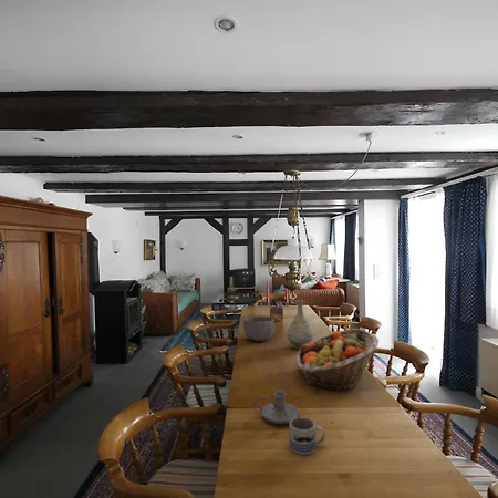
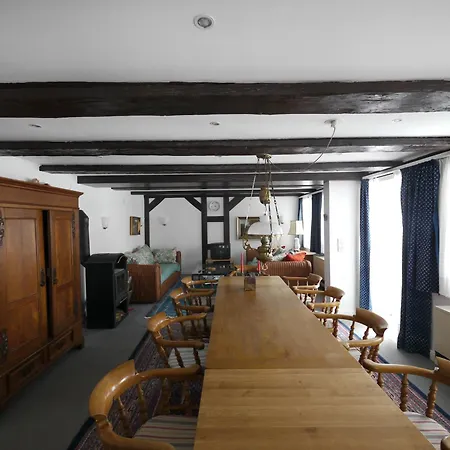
- candle holder (276, 405)
- bowl (259, 329)
- fruit basket (335, 355)
- mug (307, 435)
- vase (300, 324)
